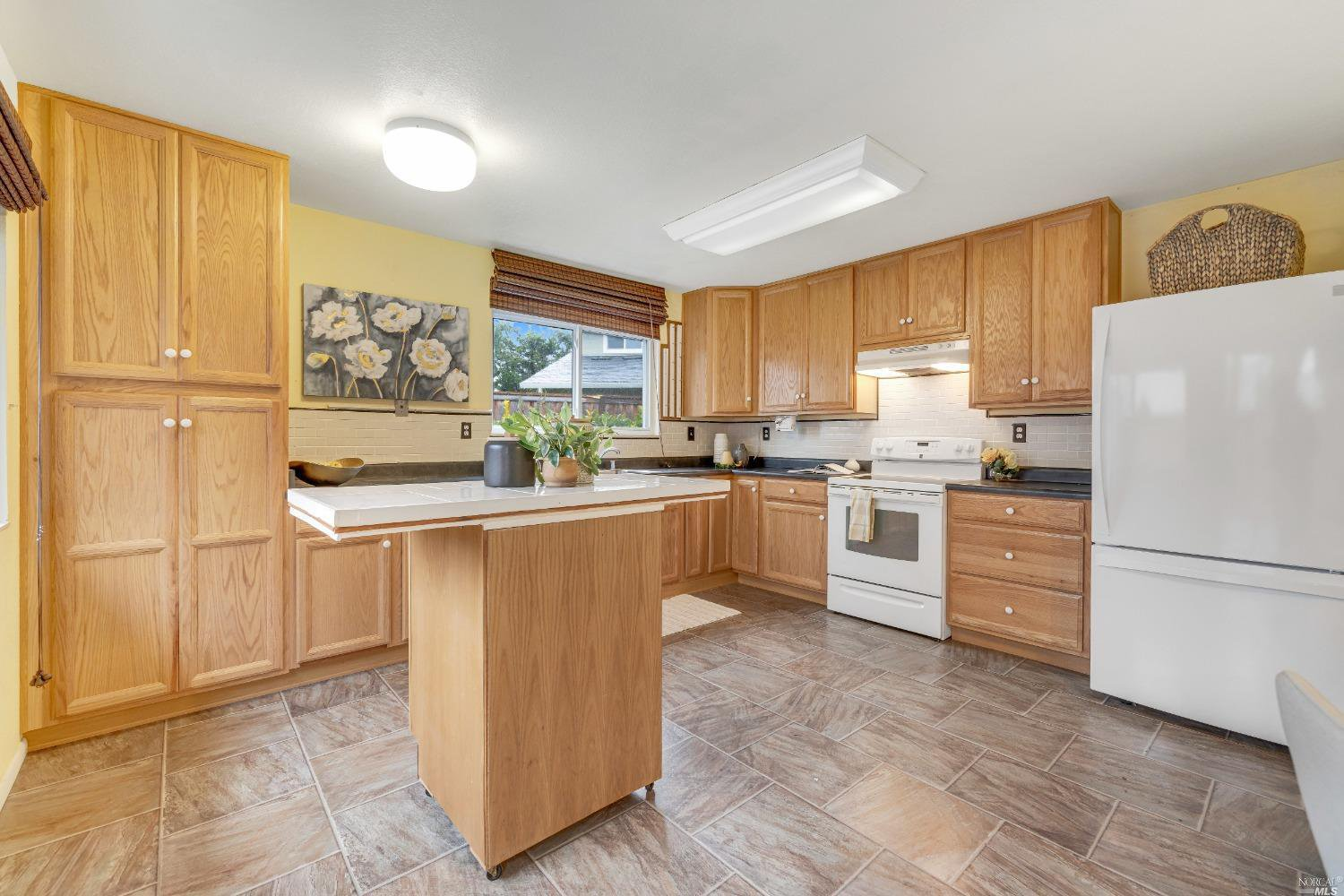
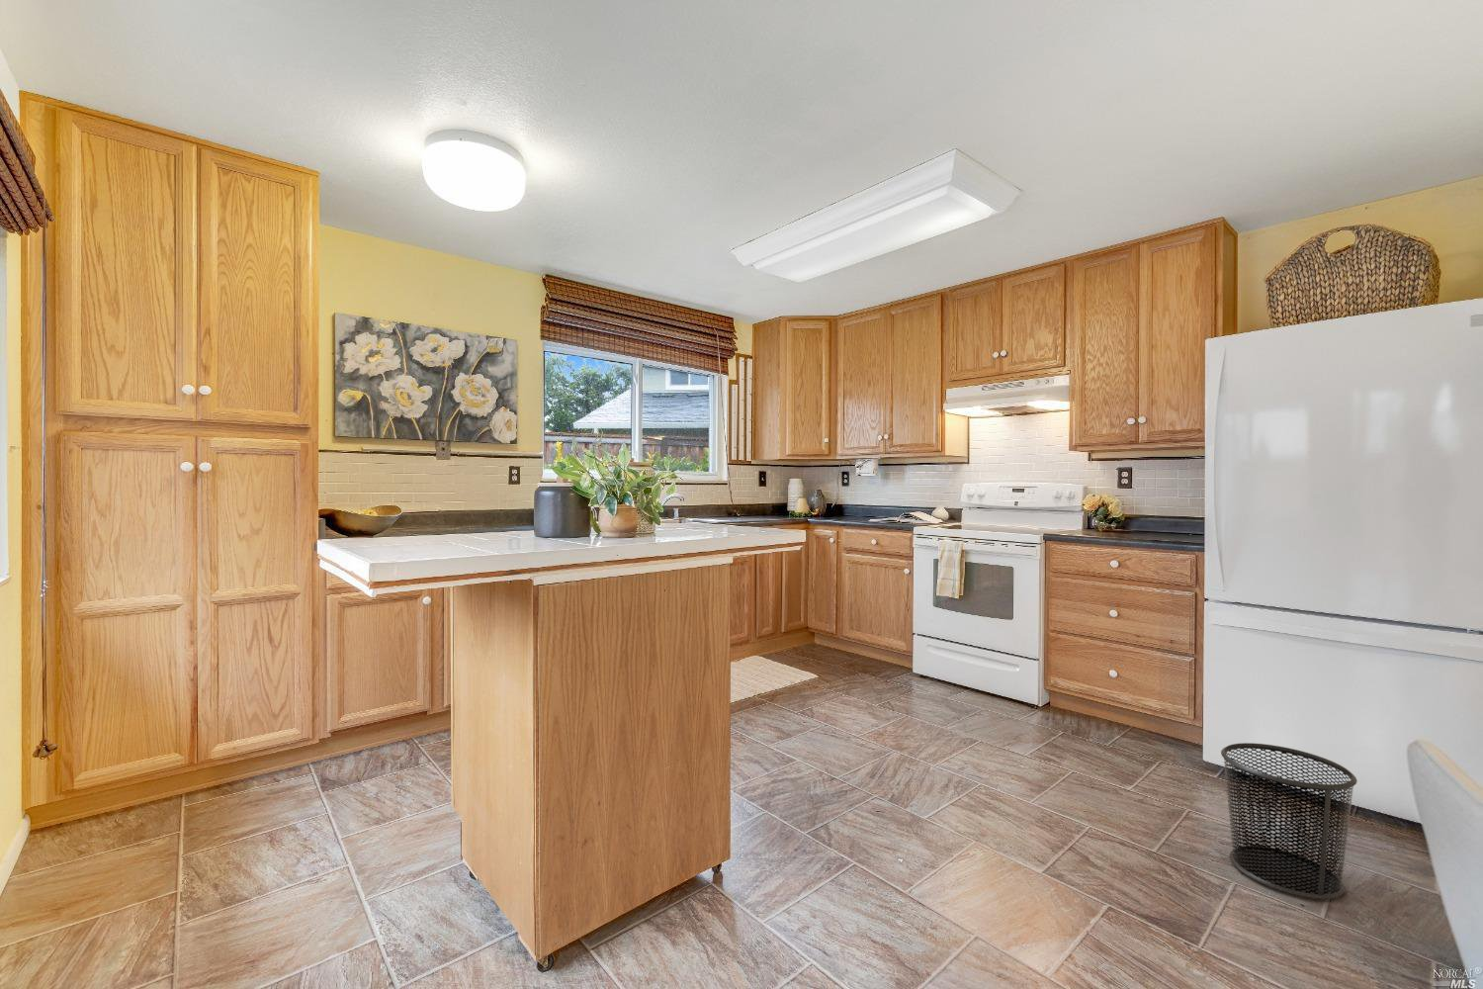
+ waste bin (1284, 817)
